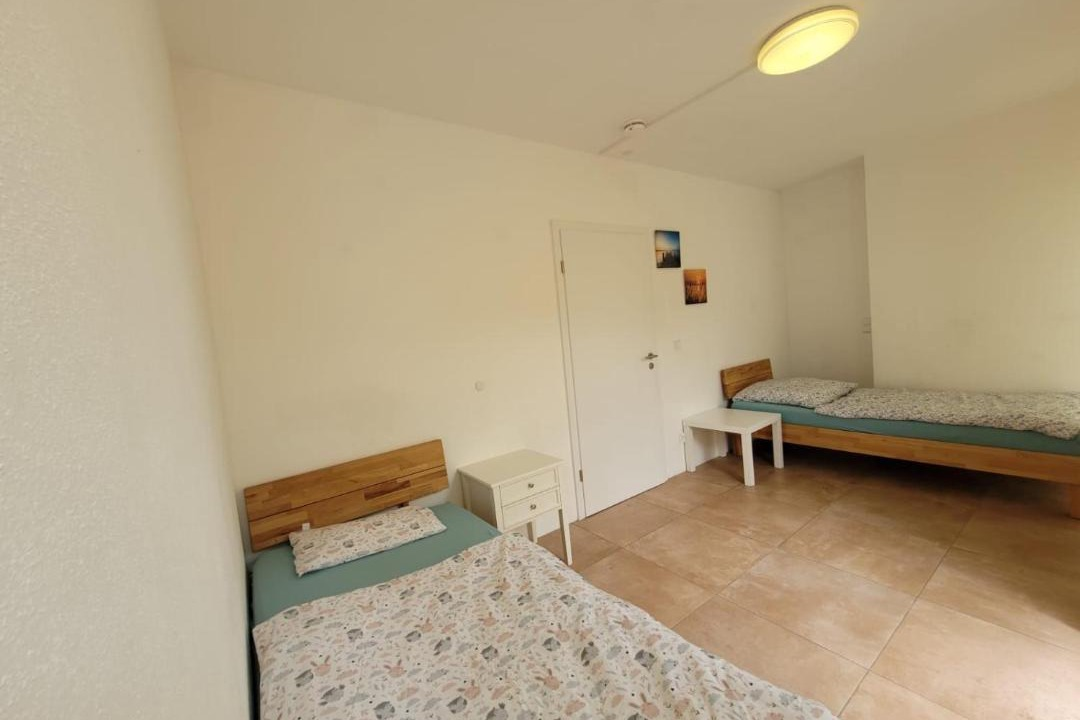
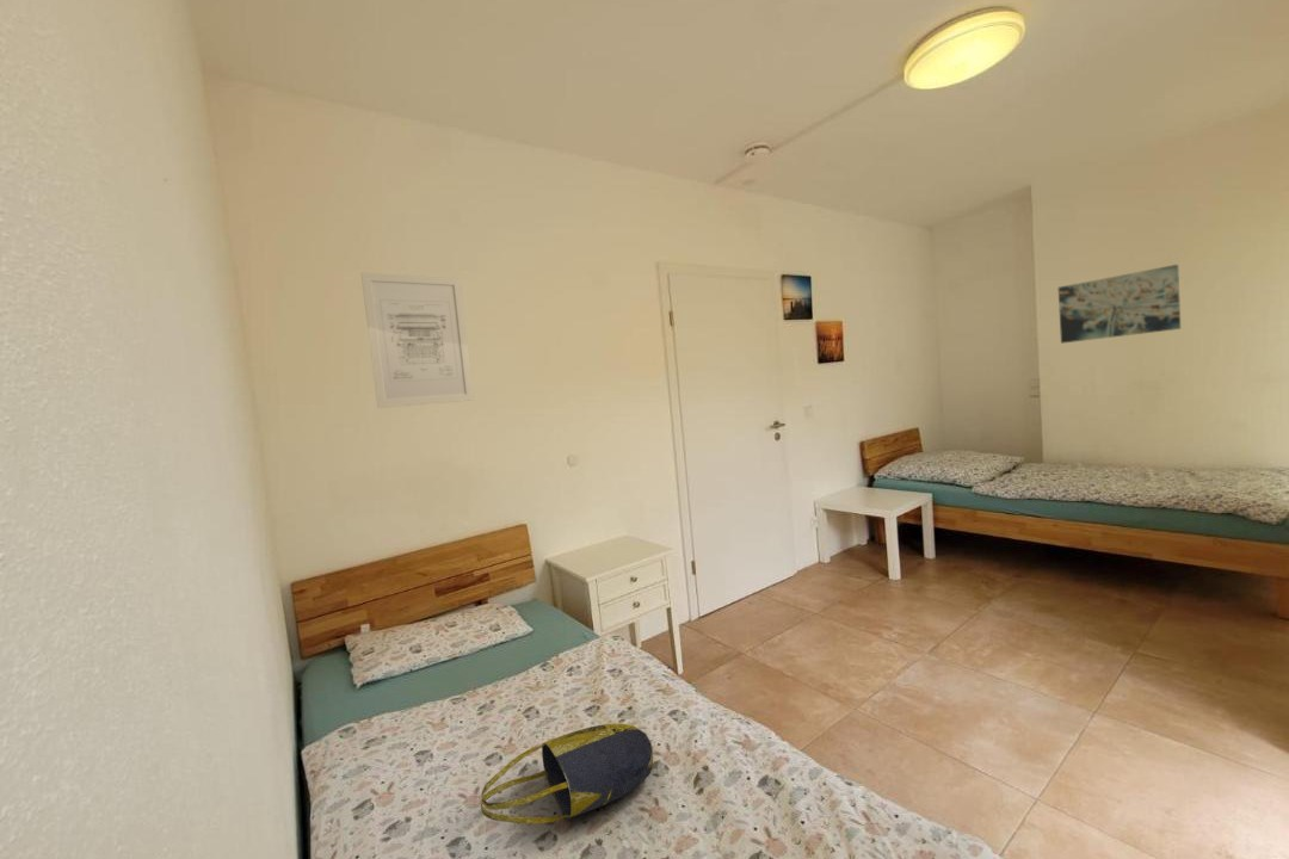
+ wall art (1115, 307)
+ wall art (420, 340)
+ tote bag (571, 772)
